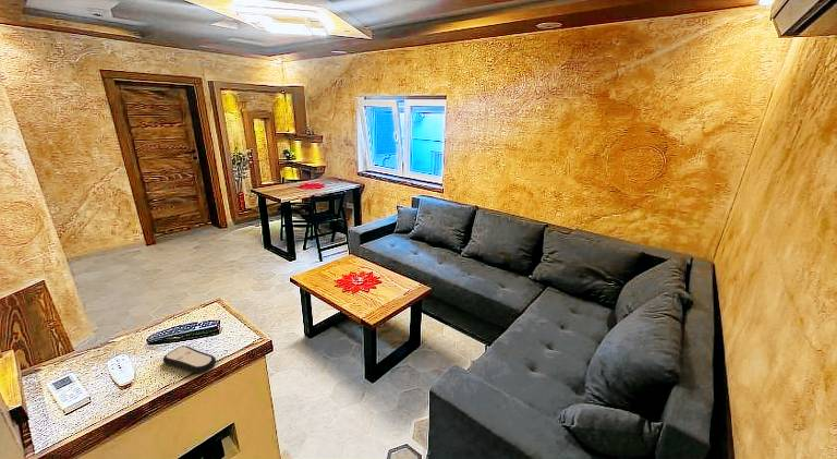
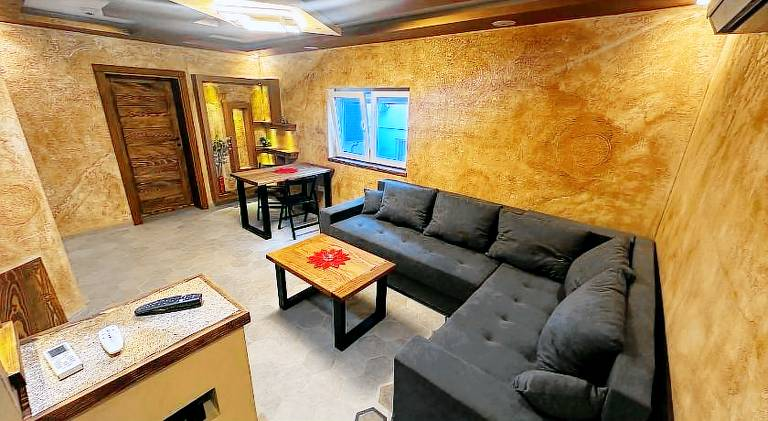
- remote control (190, 359)
